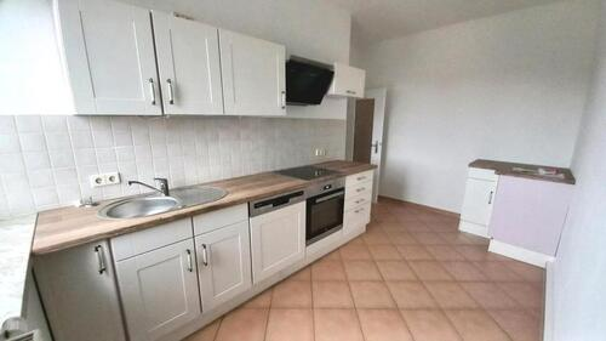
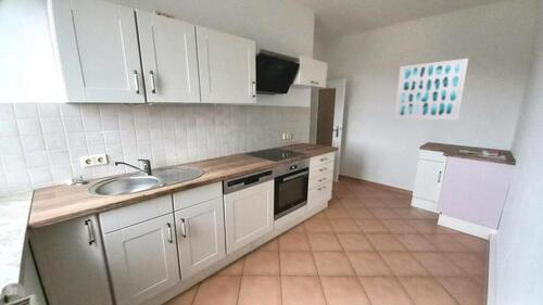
+ wall art (427, 91)
